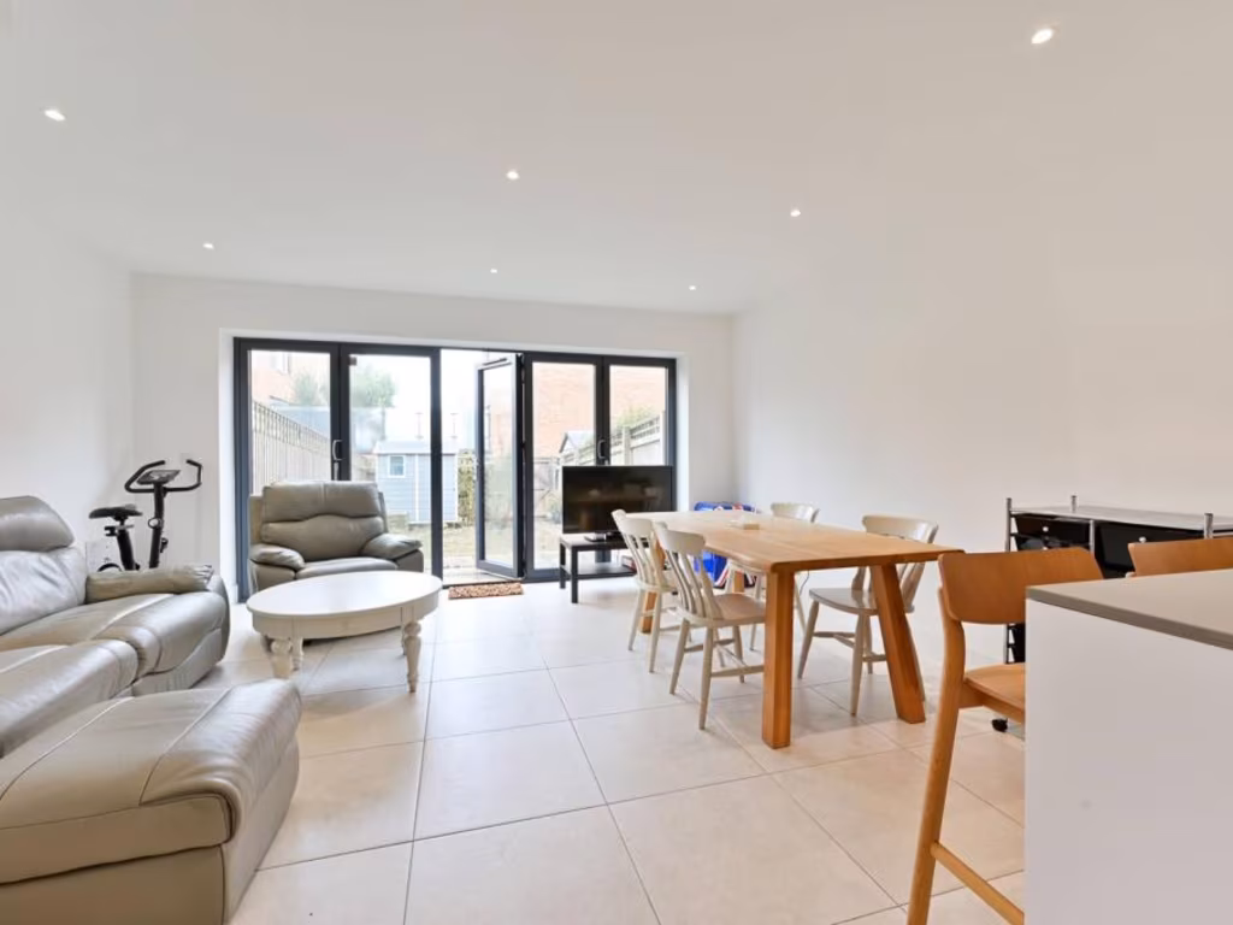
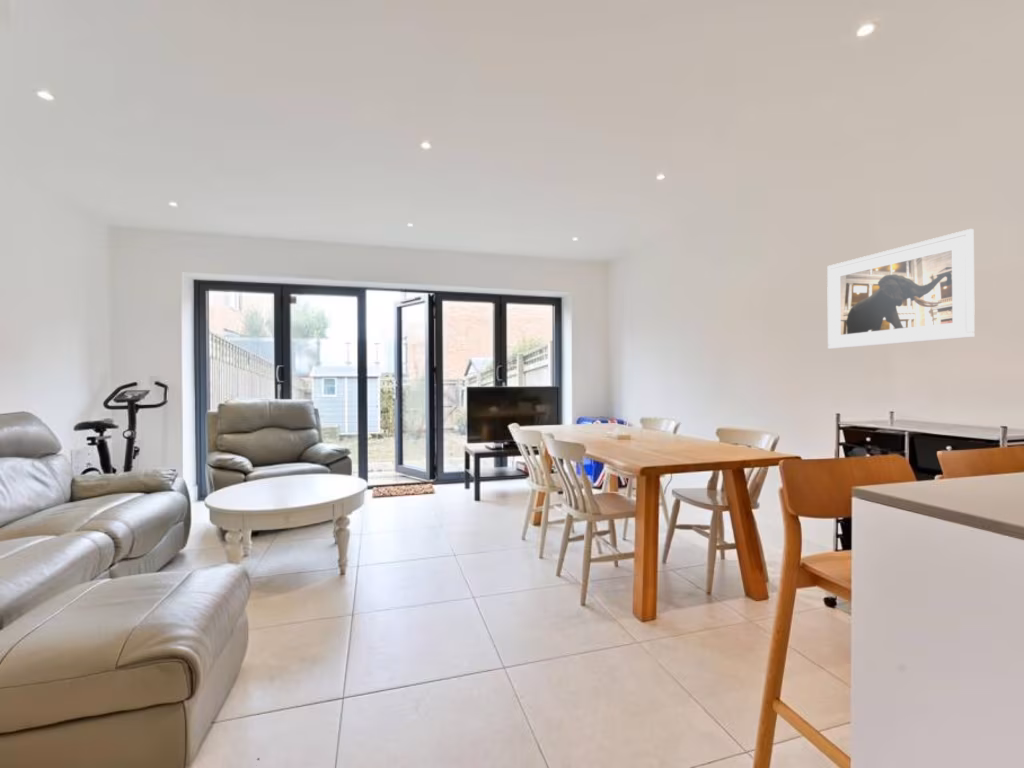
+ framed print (891, 296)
